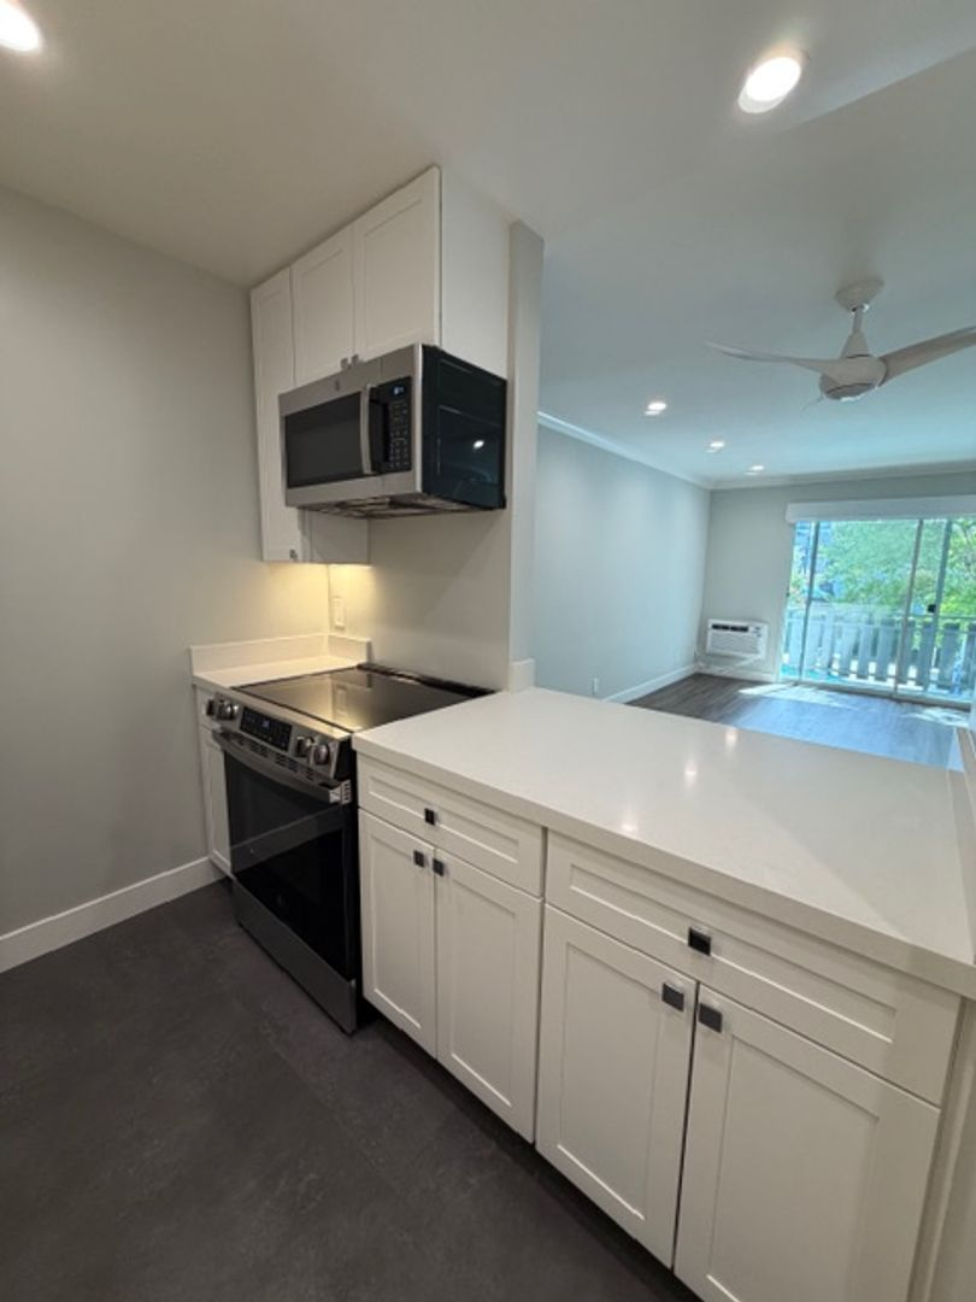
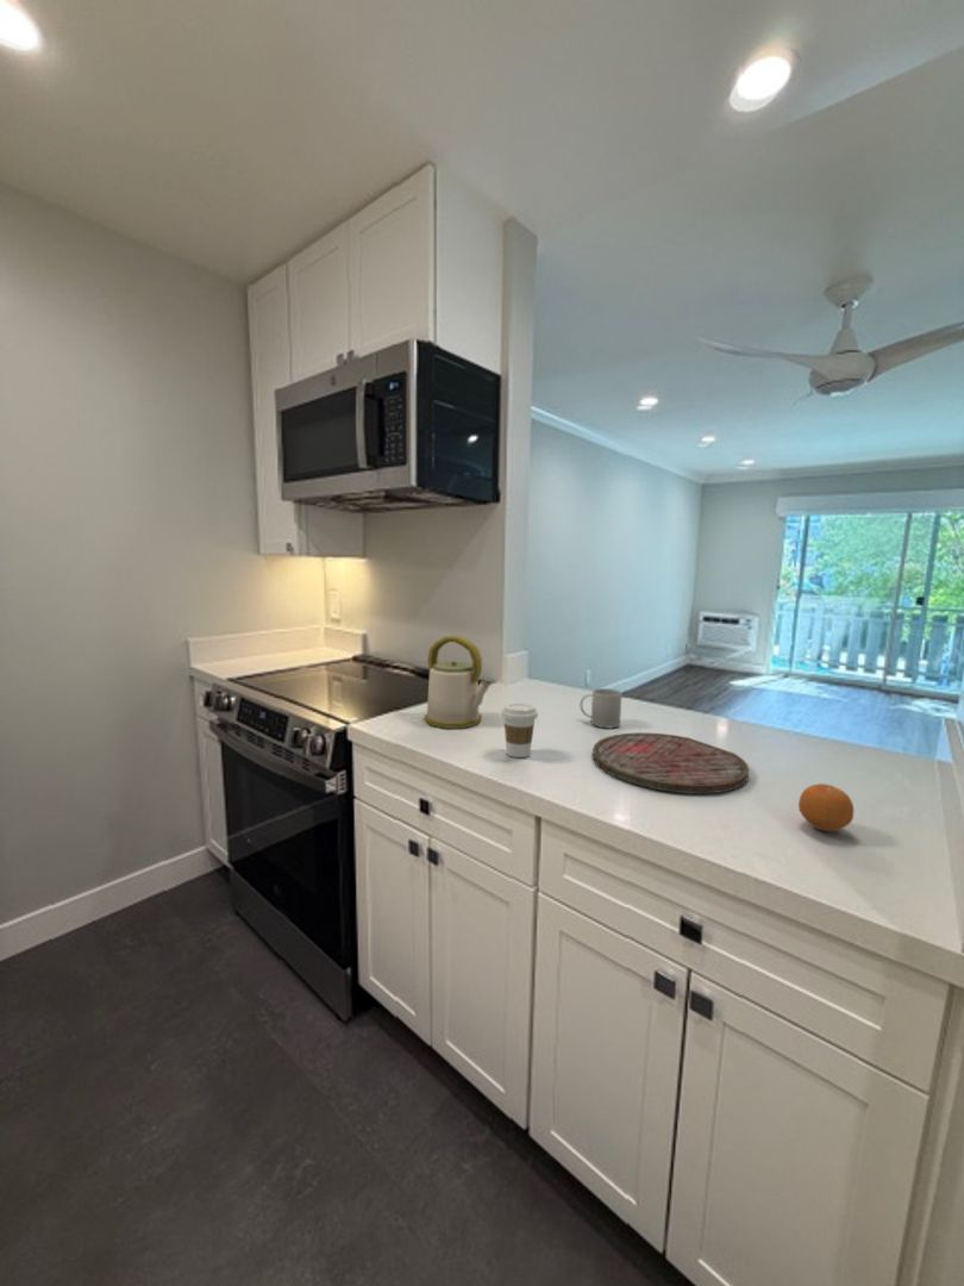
+ mug (600, 706)
+ kettle (458, 679)
+ coffee cup (519, 730)
+ cutting board (666, 759)
+ fruit (825, 807)
